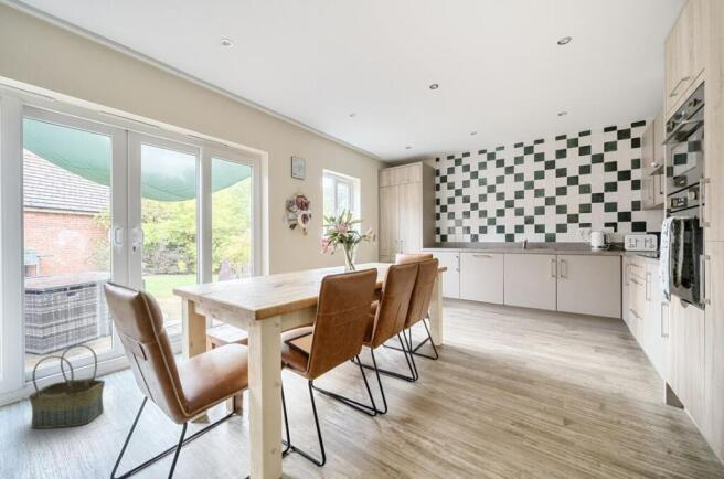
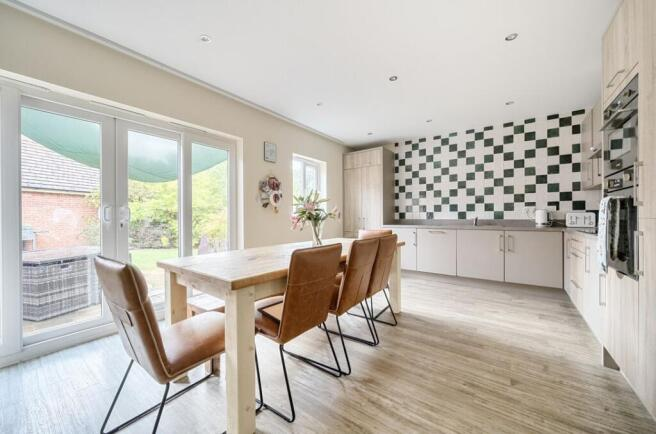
- basket (68, 384)
